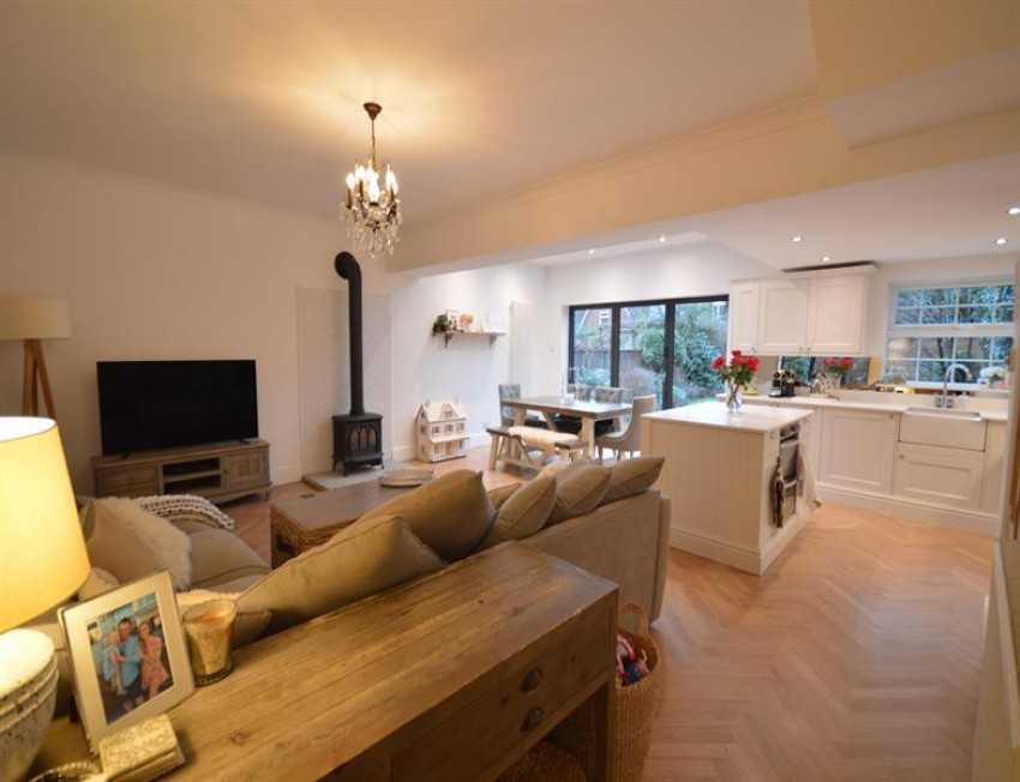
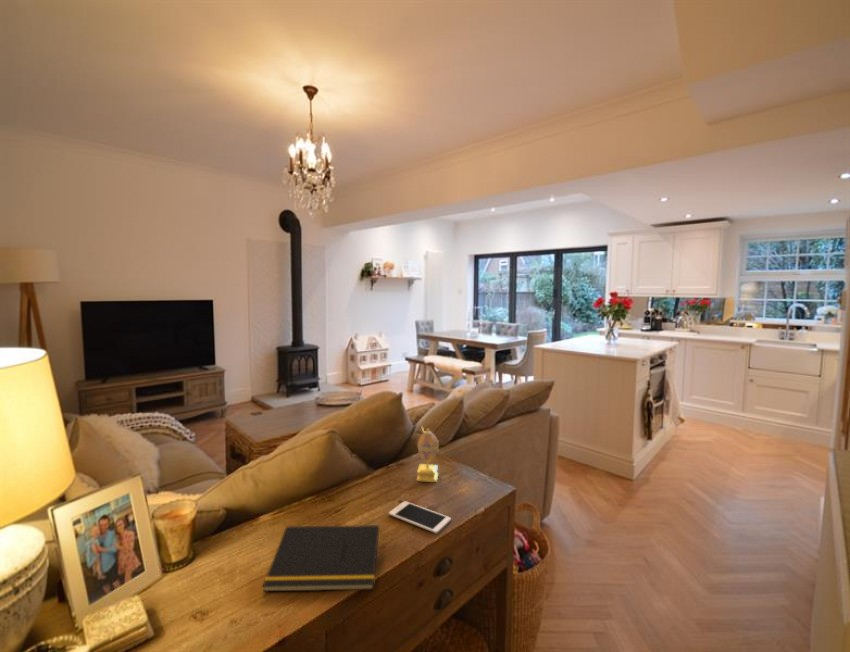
+ decorative egg (427, 451)
+ cell phone (419, 516)
+ notepad (326, 555)
